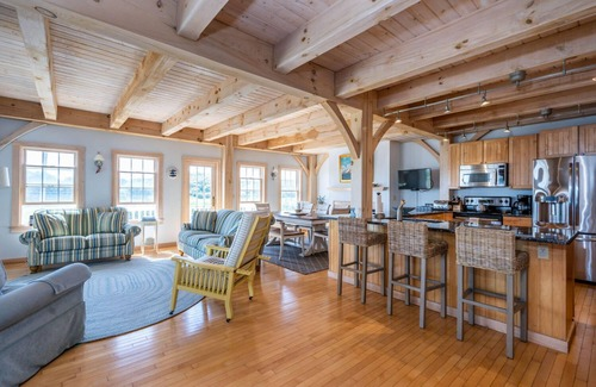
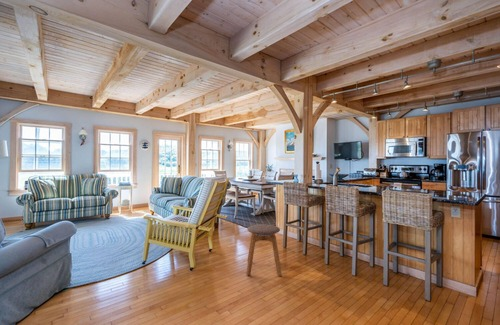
+ stool (263, 240)
